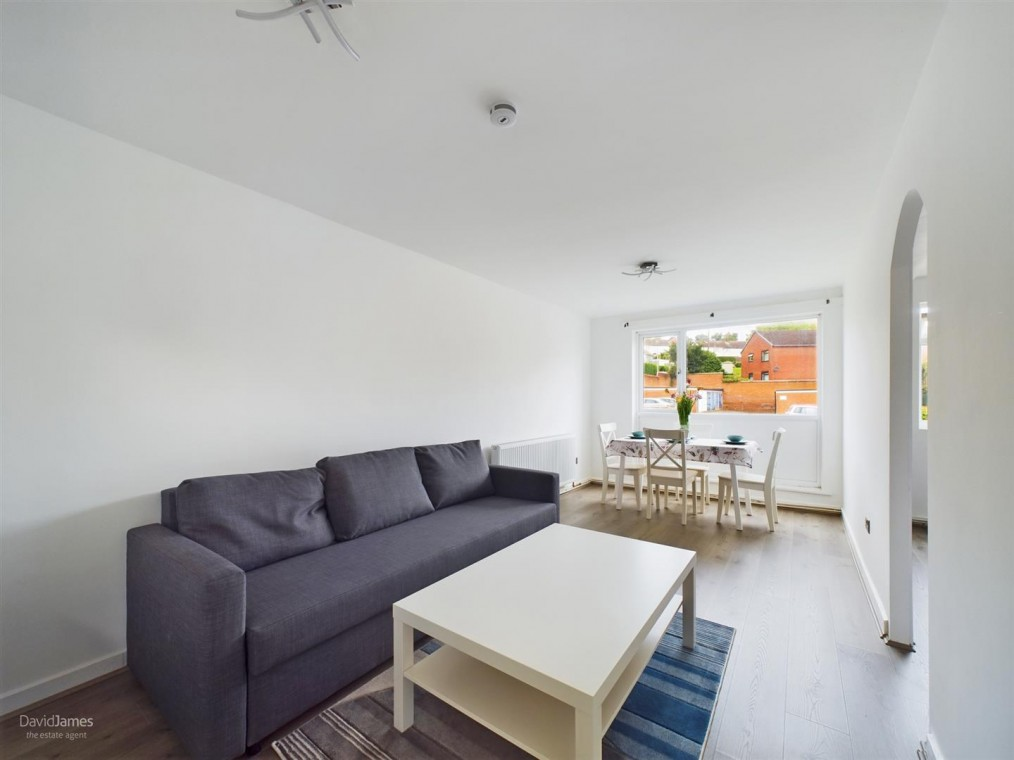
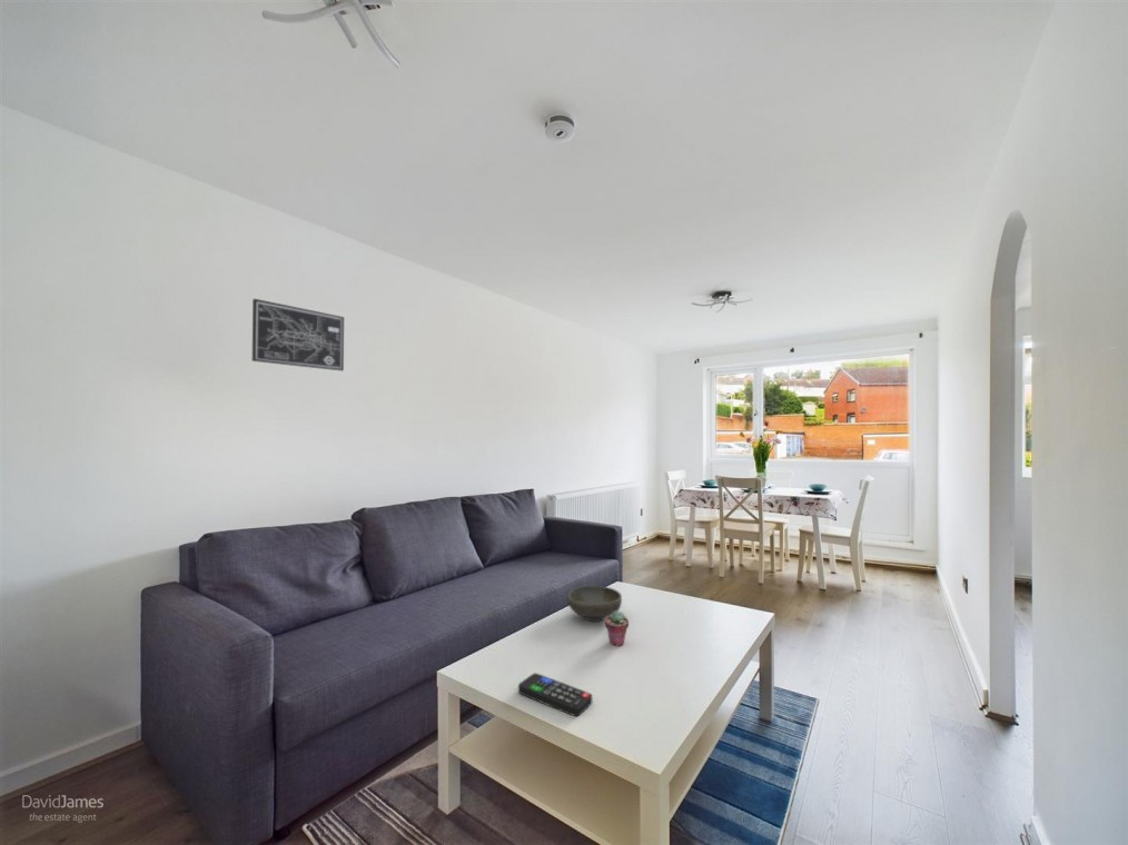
+ bowl (594, 605)
+ potted succulent (616, 626)
+ wall art (300, 337)
+ remote control (554, 693)
